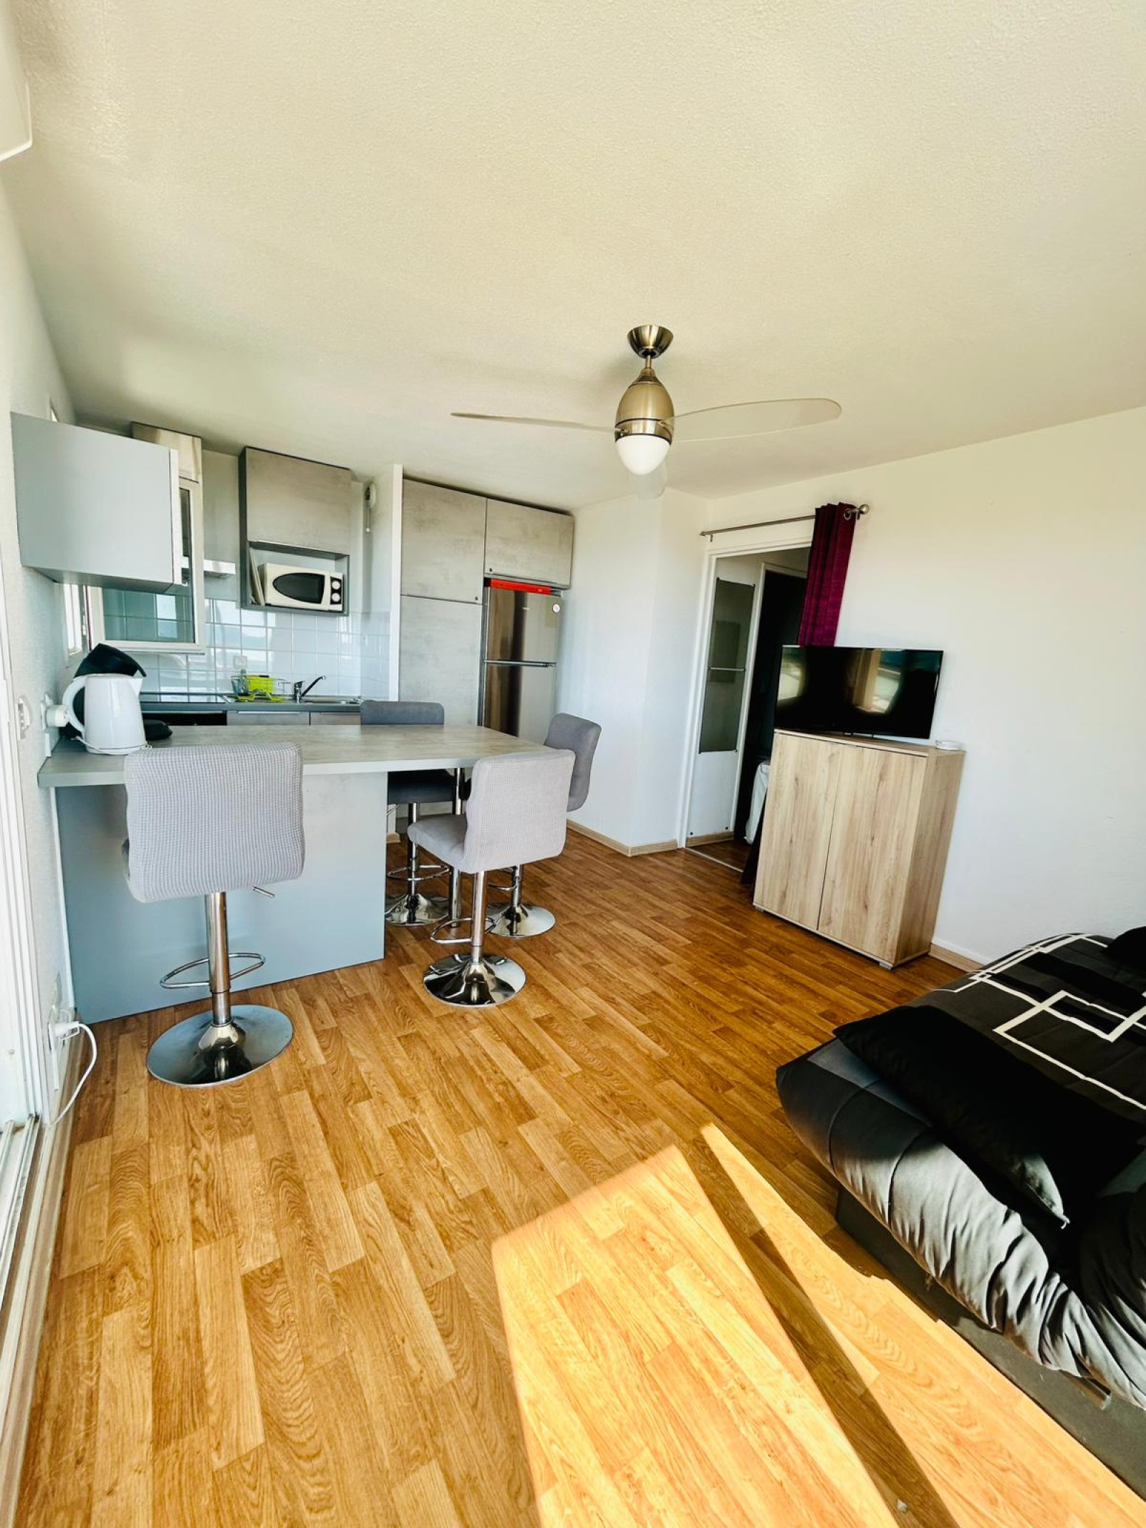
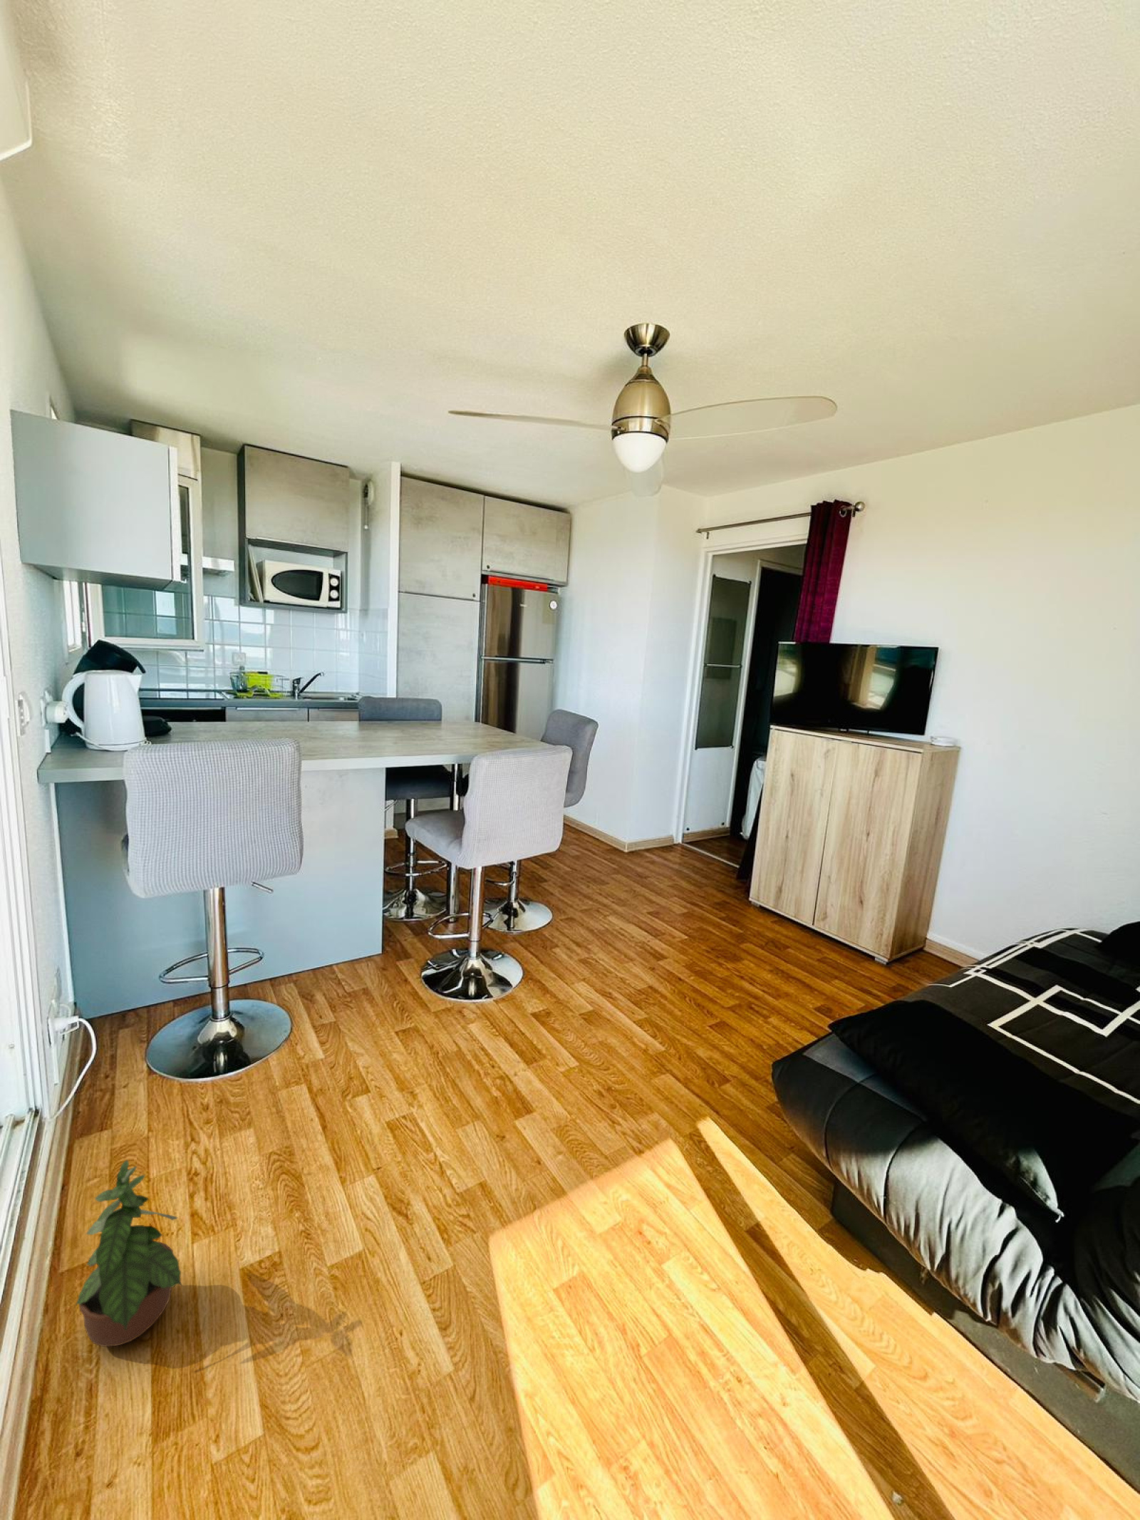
+ potted plant (133, 1241)
